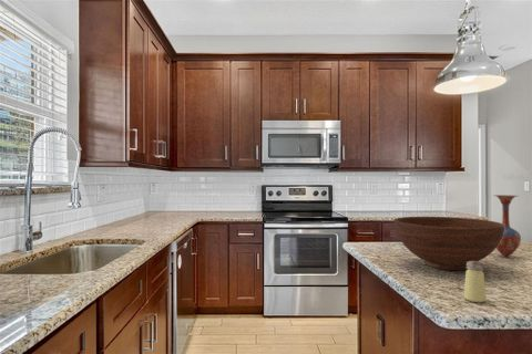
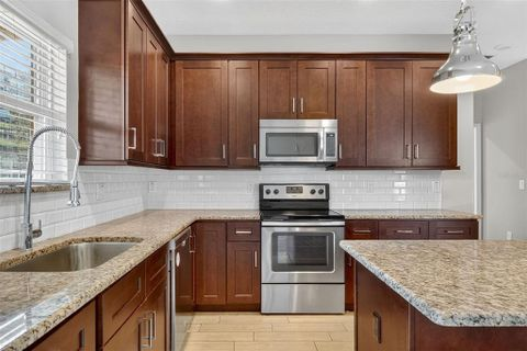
- fruit bowl (446, 243)
- saltshaker (474, 280)
- vase (505, 226)
